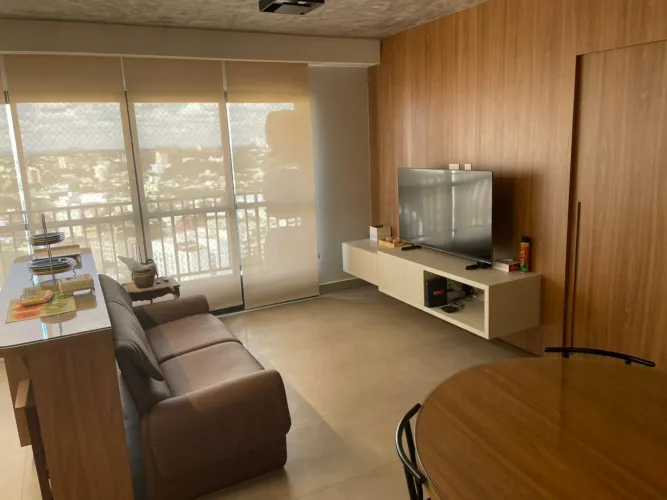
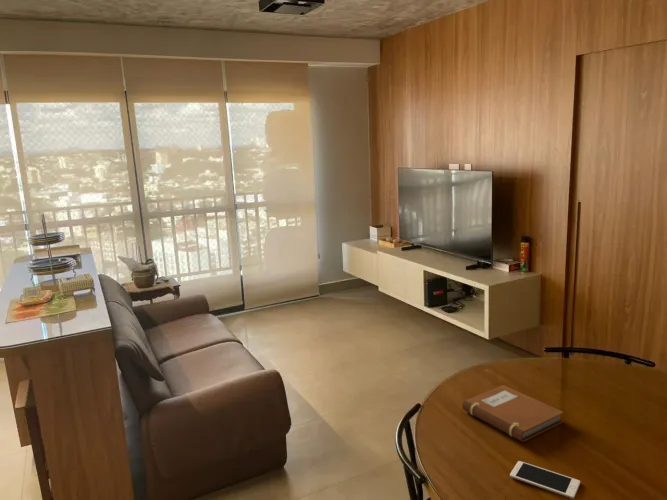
+ notebook (509, 410)
+ cell phone (544, 478)
